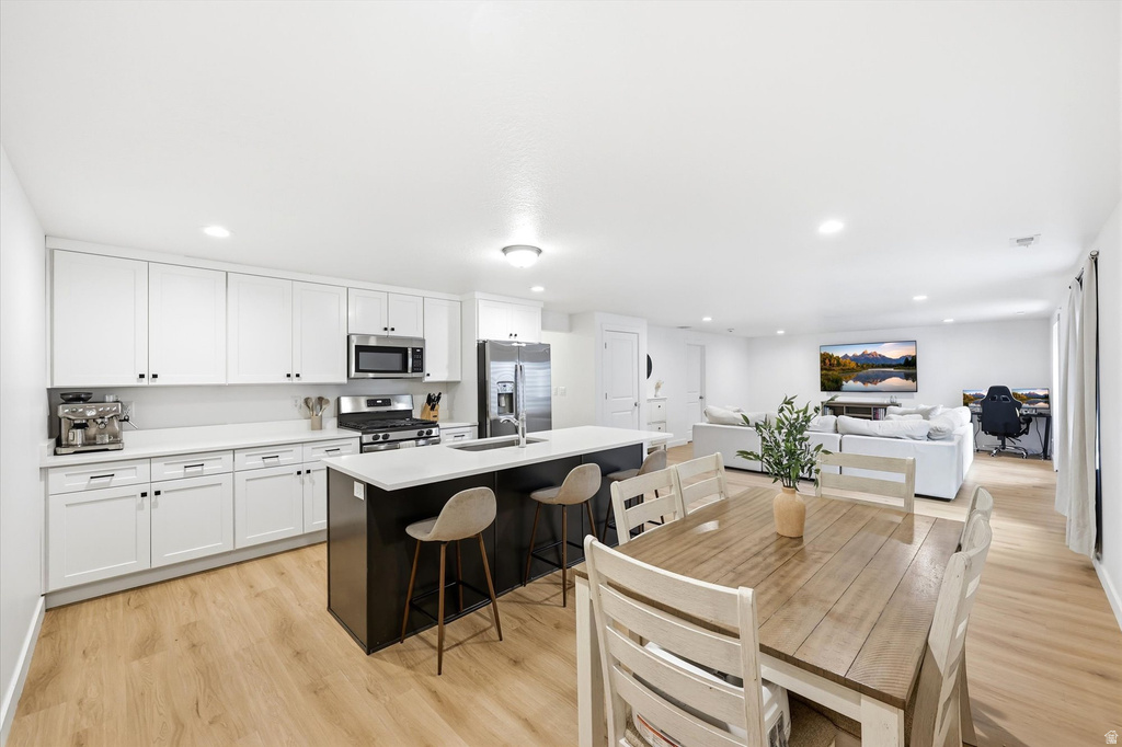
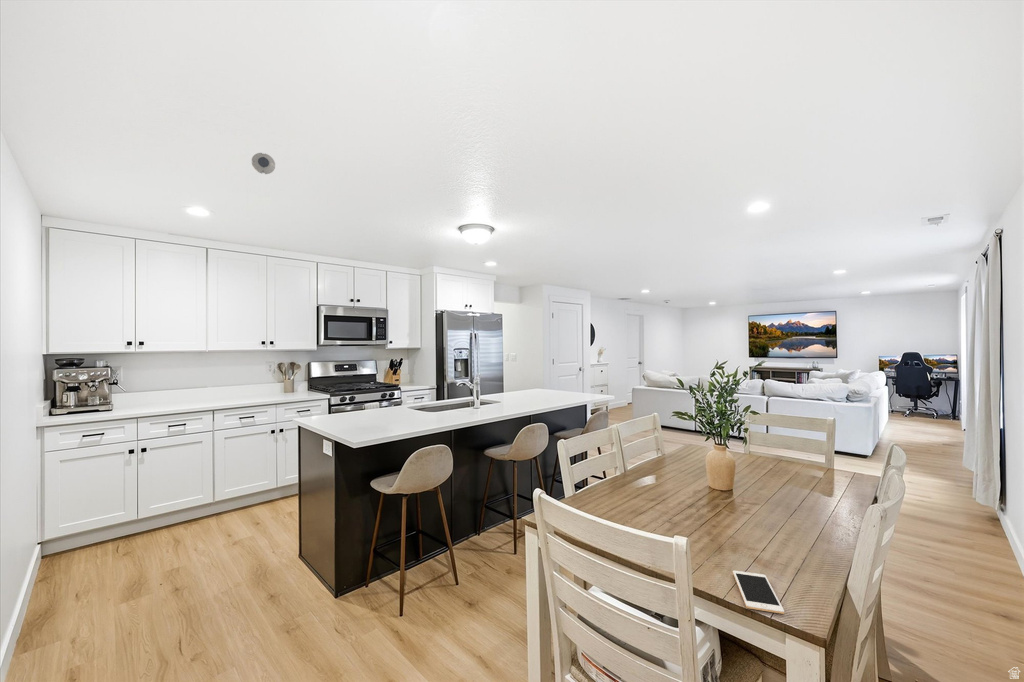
+ smoke detector (263, 162)
+ cell phone (756, 590)
